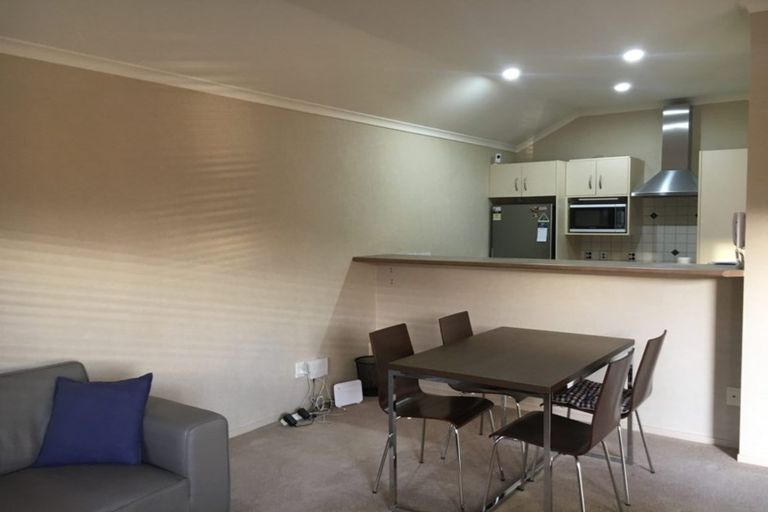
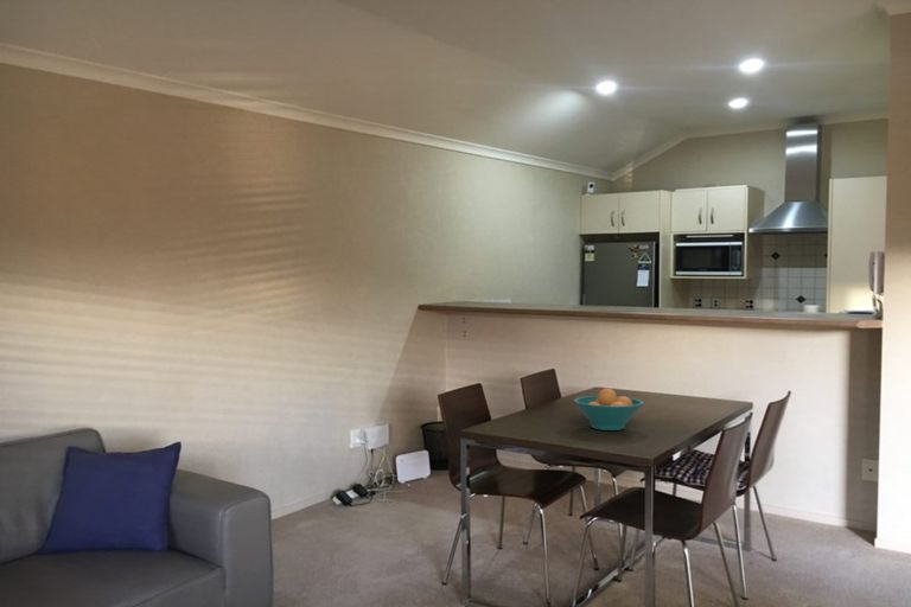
+ fruit bowl (607, 408)
